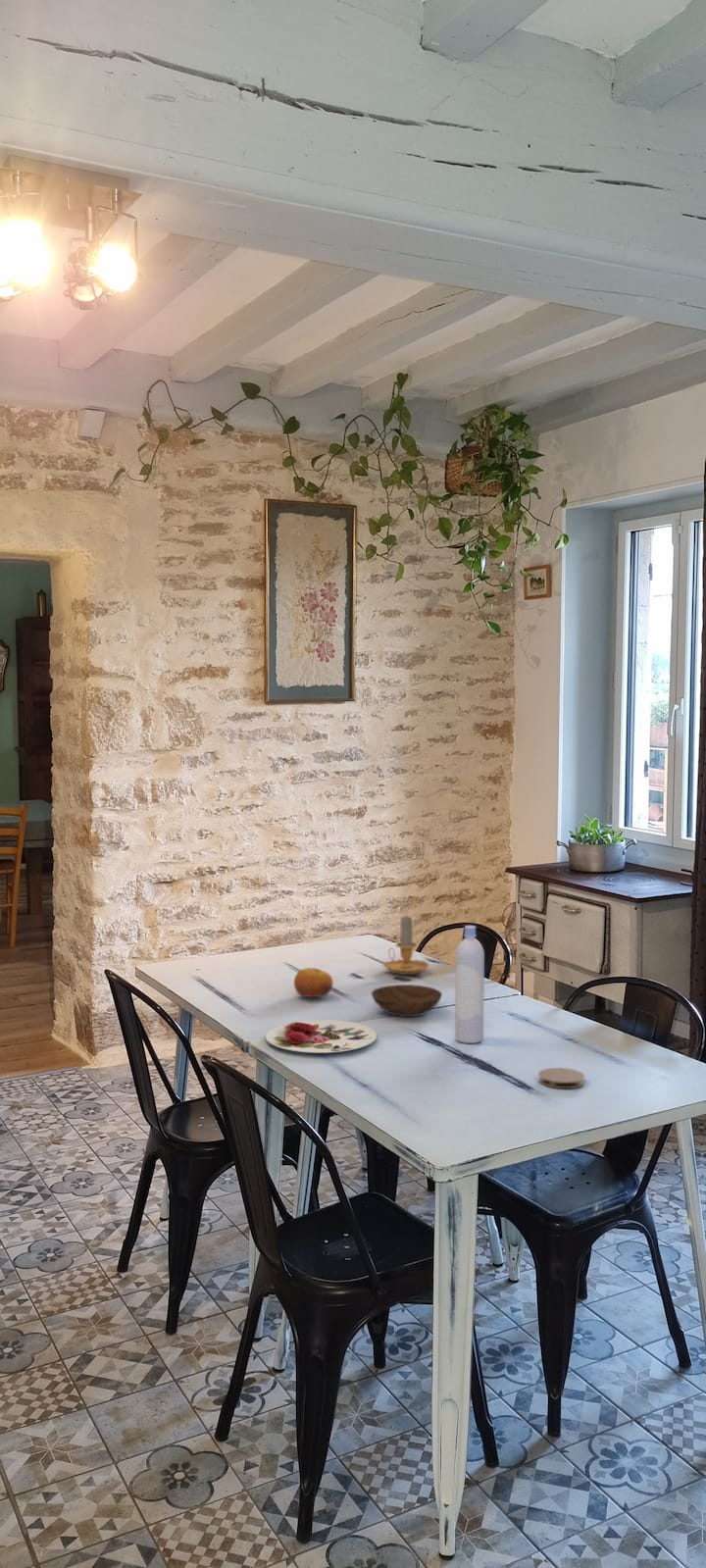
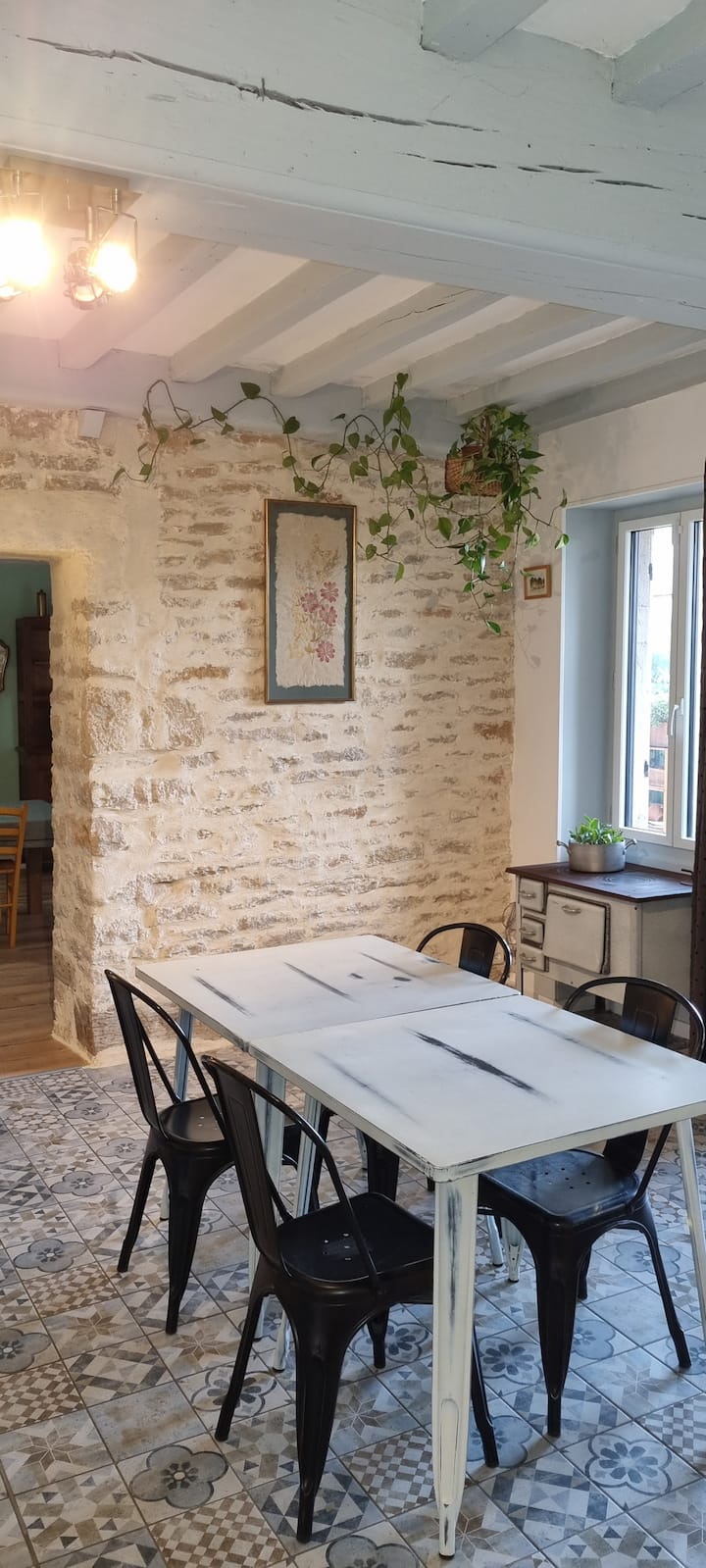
- bowl (406, 1002)
- coaster (561, 1078)
- plate (321, 1035)
- bottle (469, 983)
- fruit (313, 983)
- candle (403, 941)
